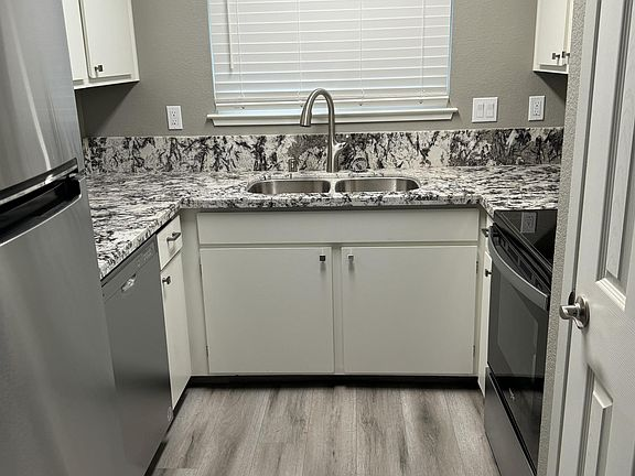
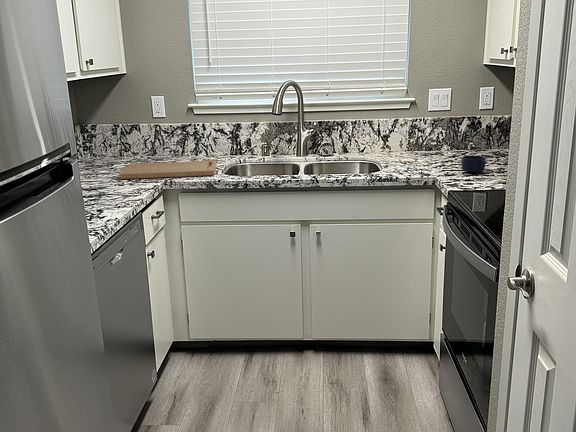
+ cutting board (170, 169)
+ mug (474, 165)
